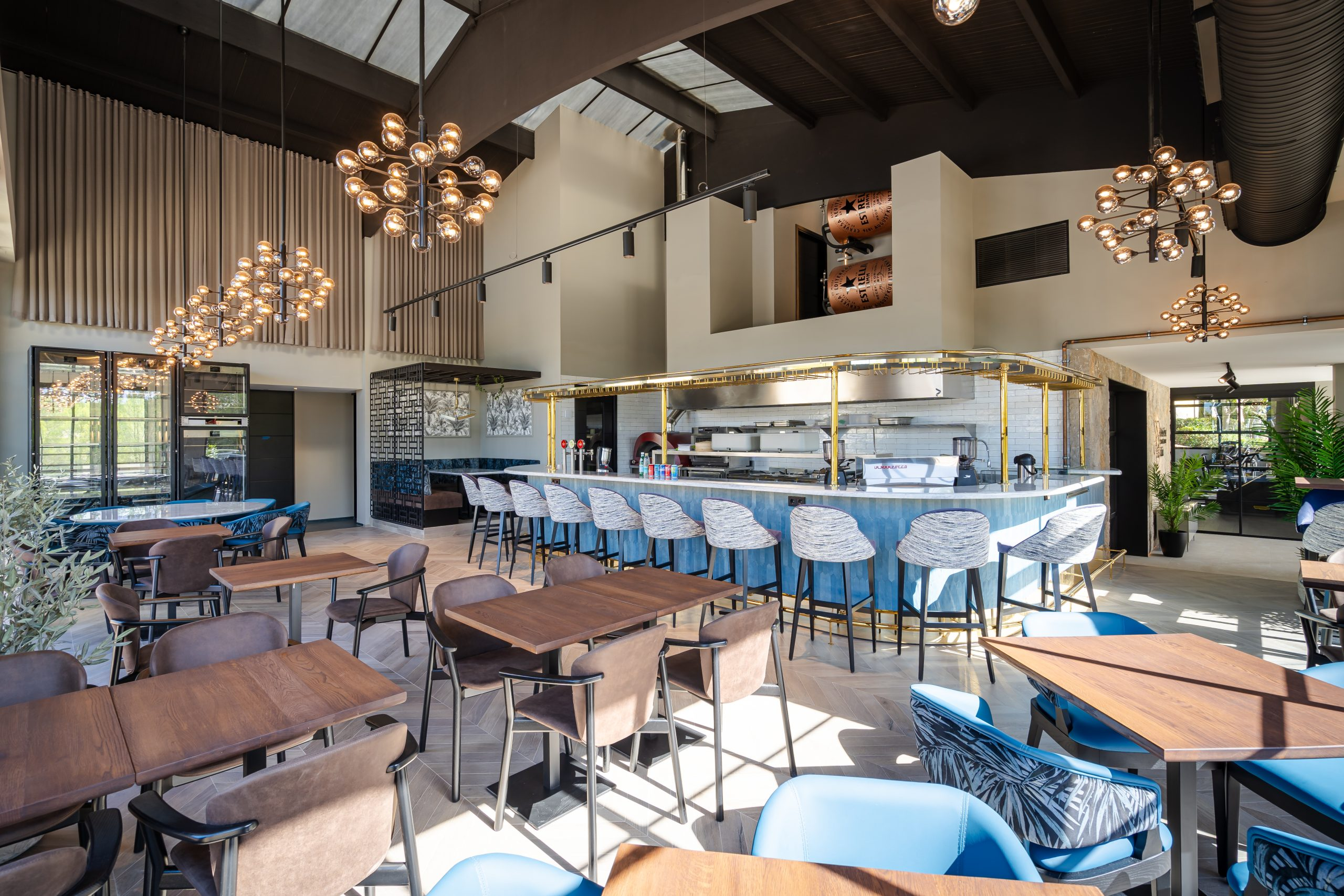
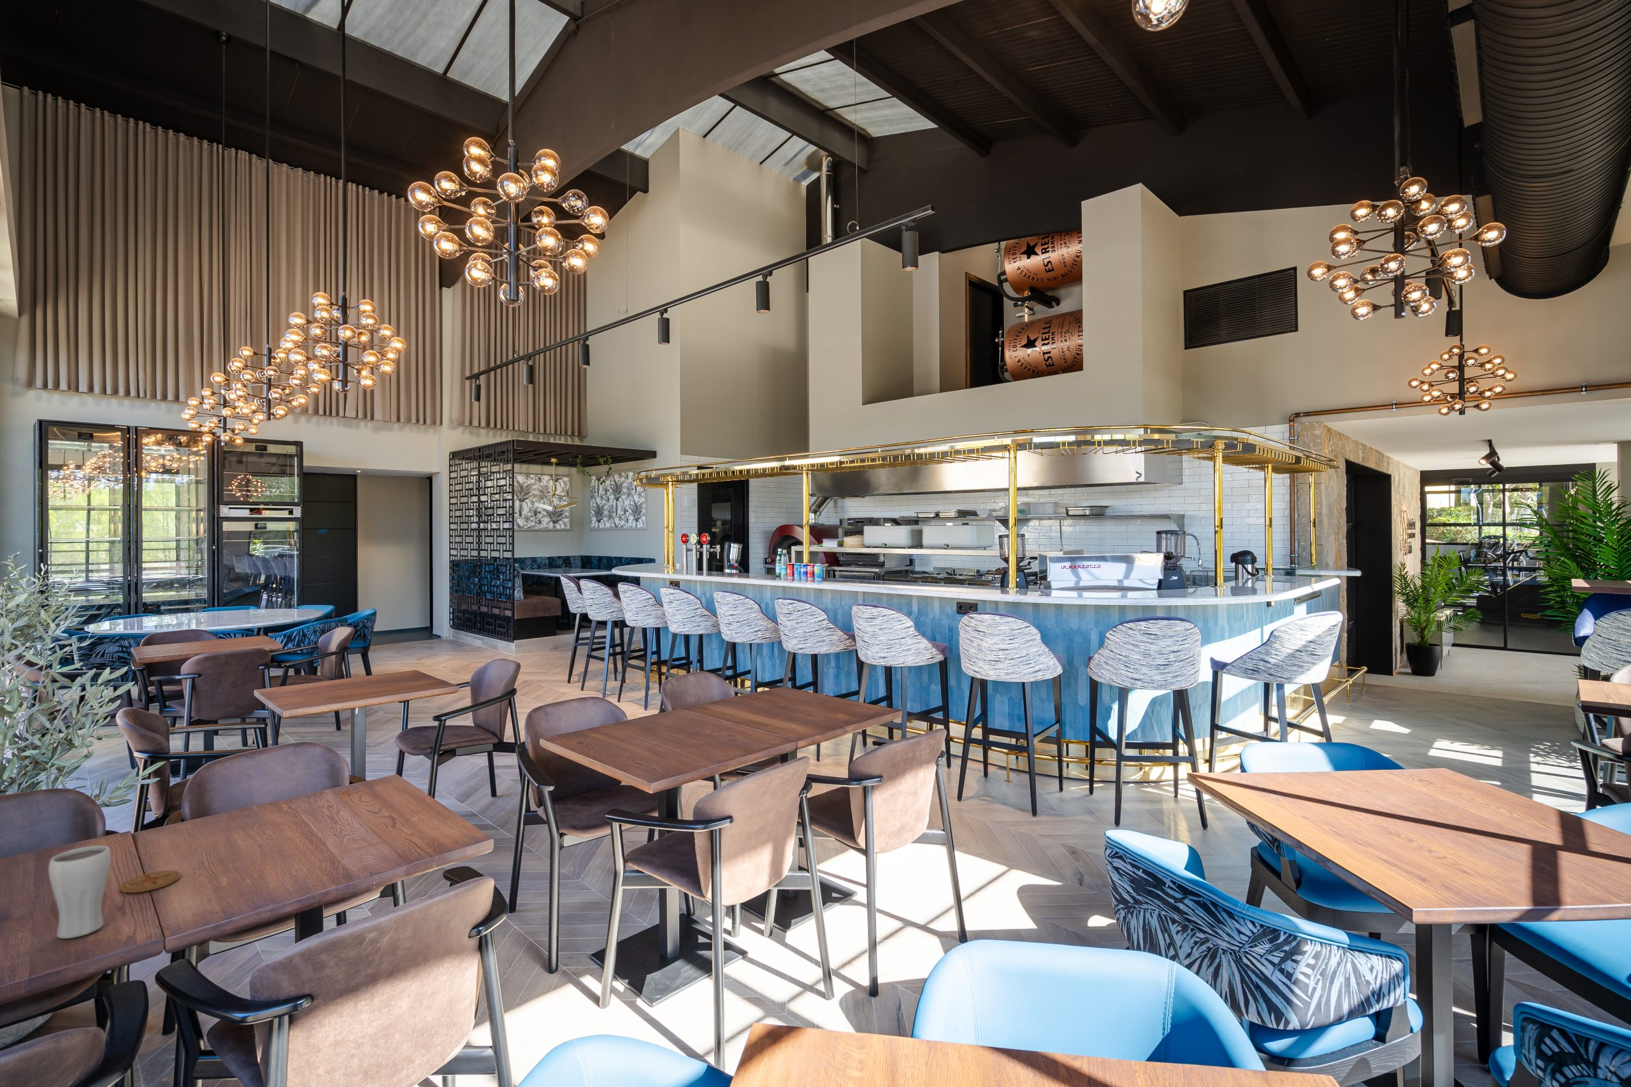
+ coaster (150, 881)
+ drinking glass (80, 892)
